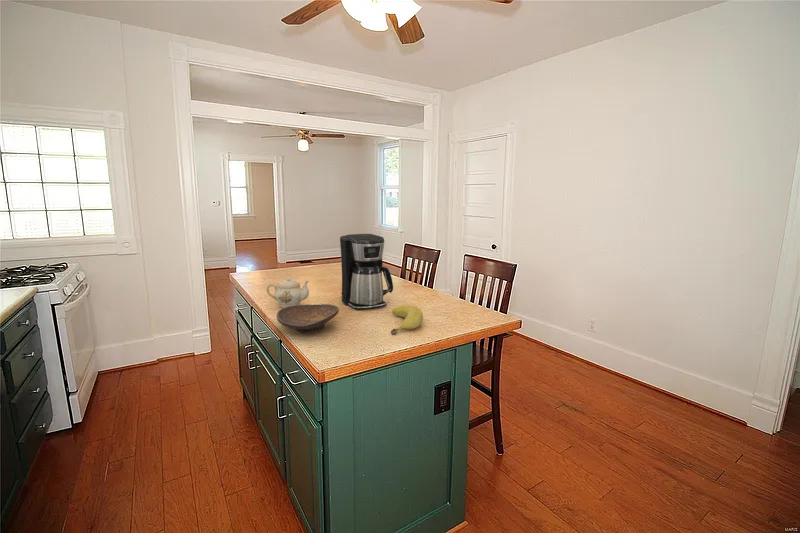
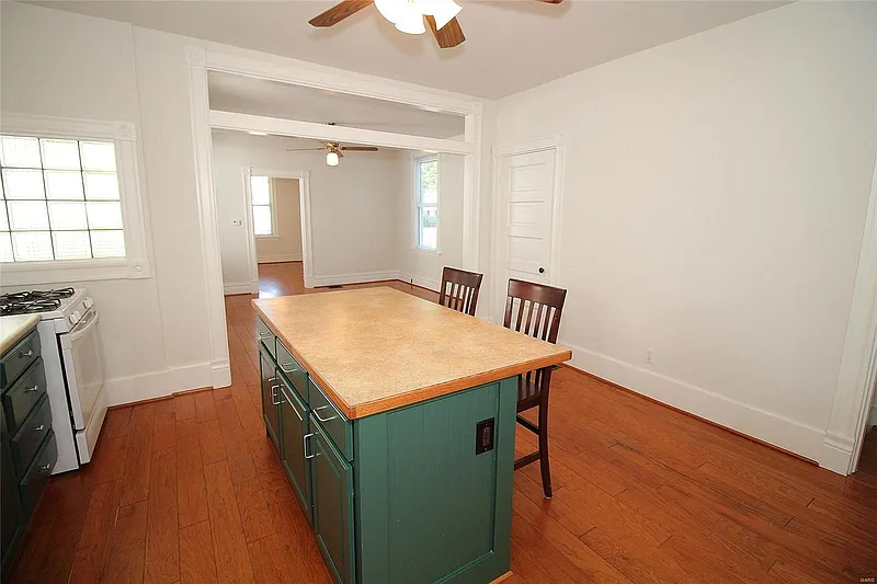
- banana (399, 315)
- coffee maker (366, 268)
- decorative bowl (308, 318)
- teapot (287, 291)
